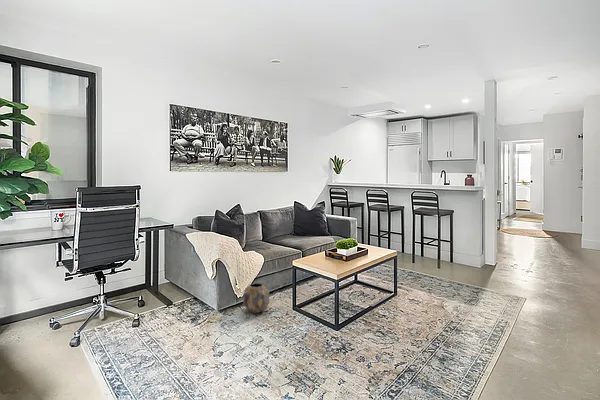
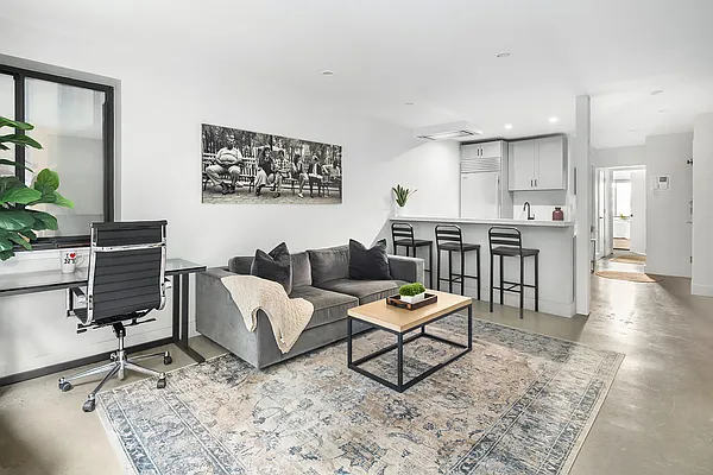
- planter (256, 297)
